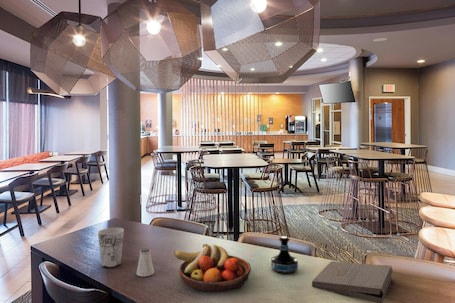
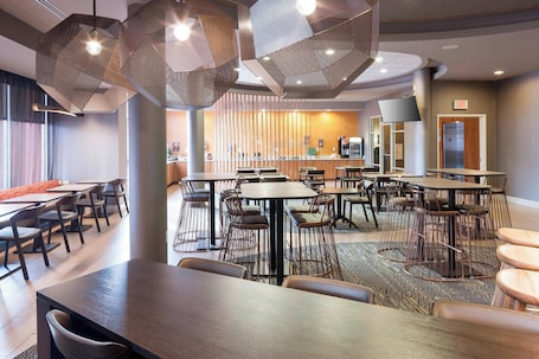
- tequila bottle (284, 253)
- saltshaker (145, 261)
- pizza box (353, 275)
- fruit bowl (214, 264)
- cup (111, 247)
